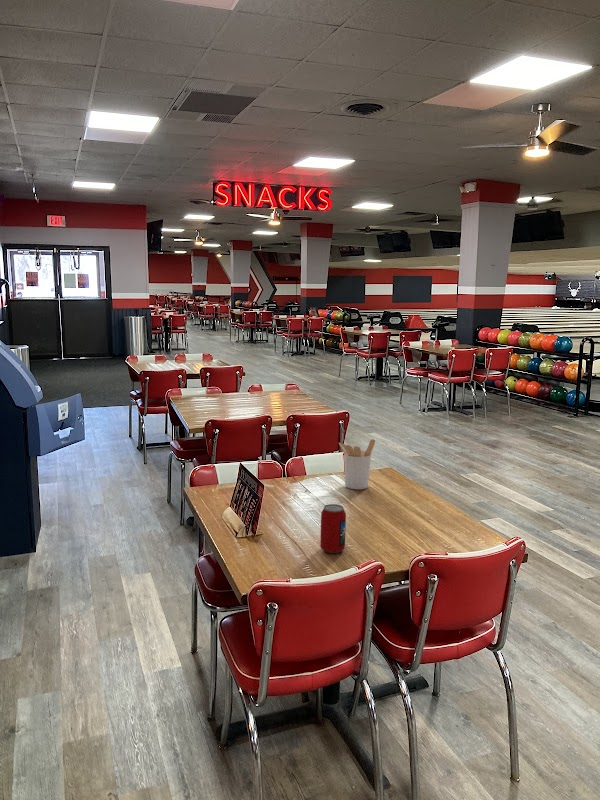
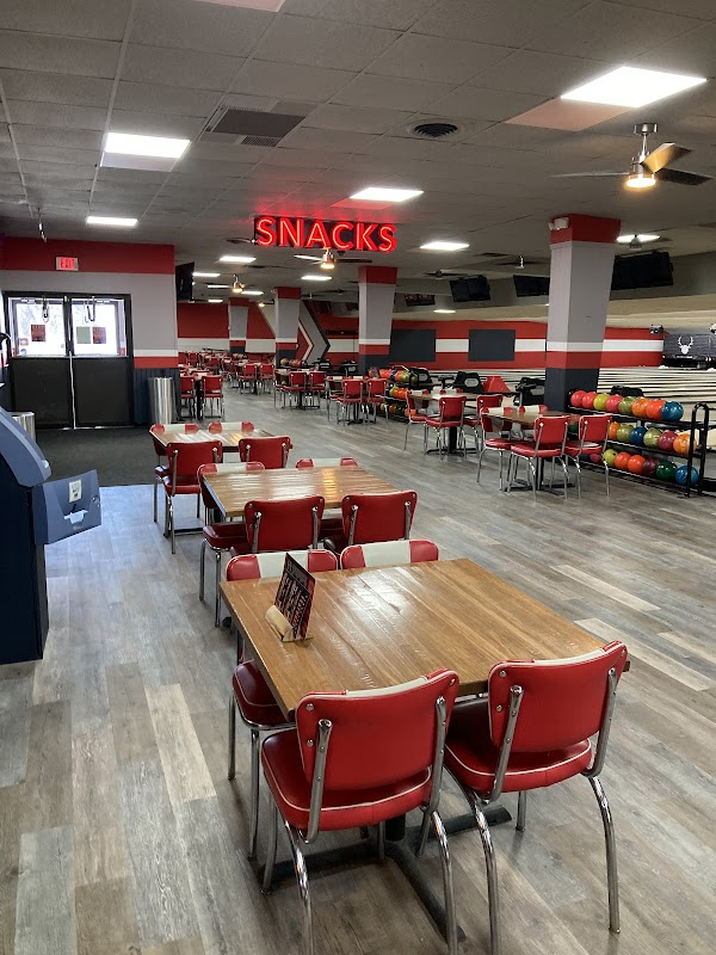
- beverage can (333, 528)
- utensil holder (355, 463)
